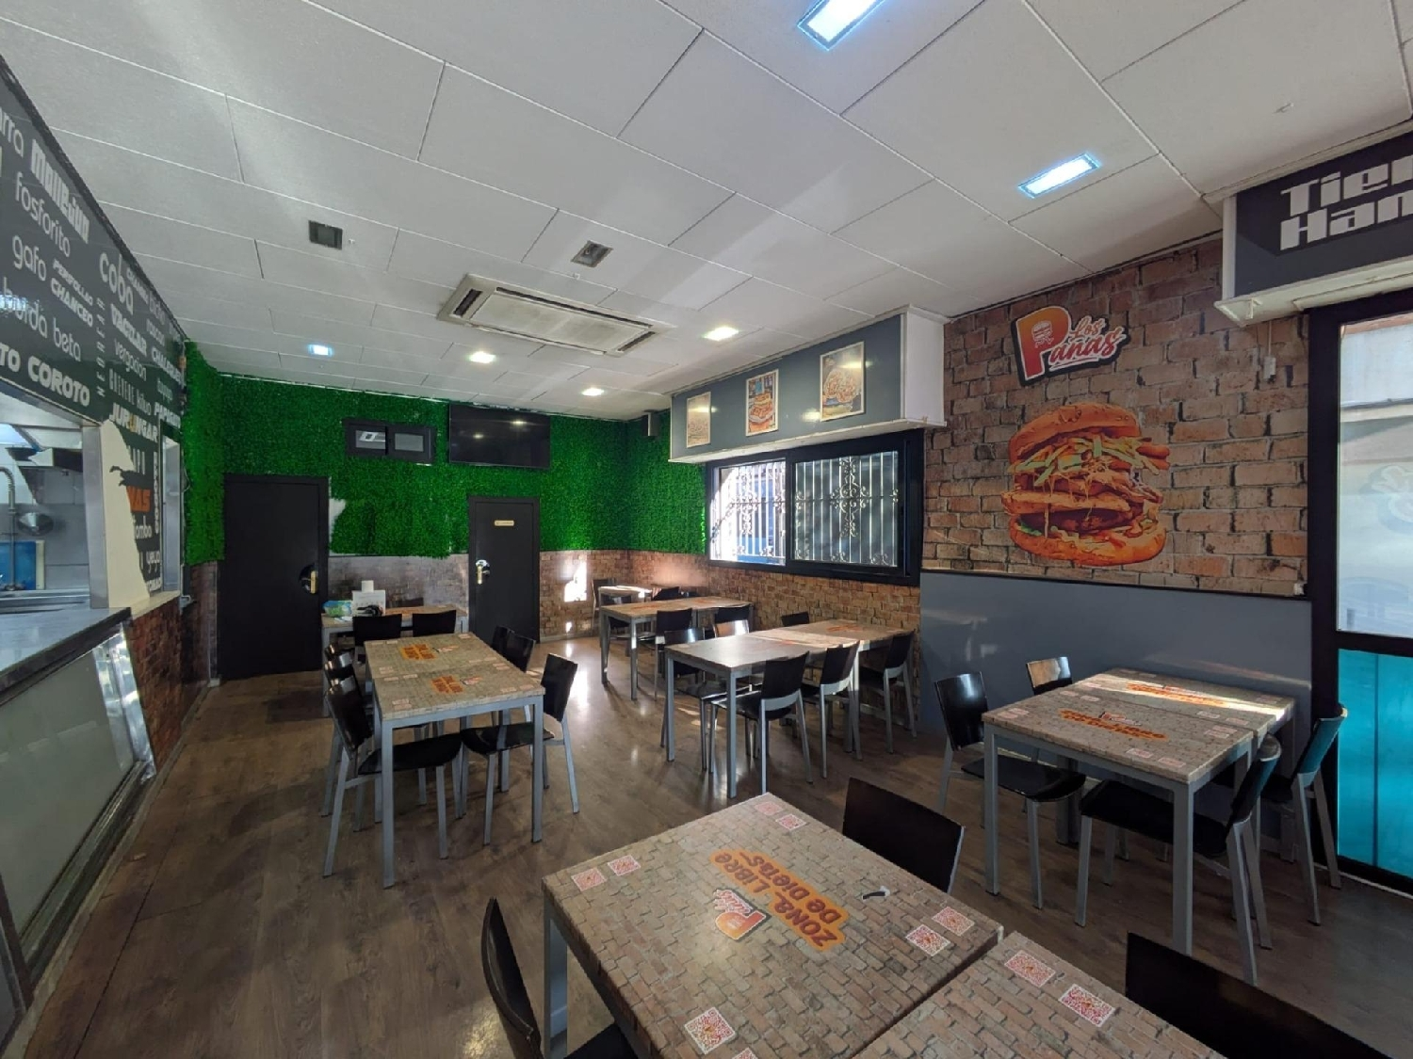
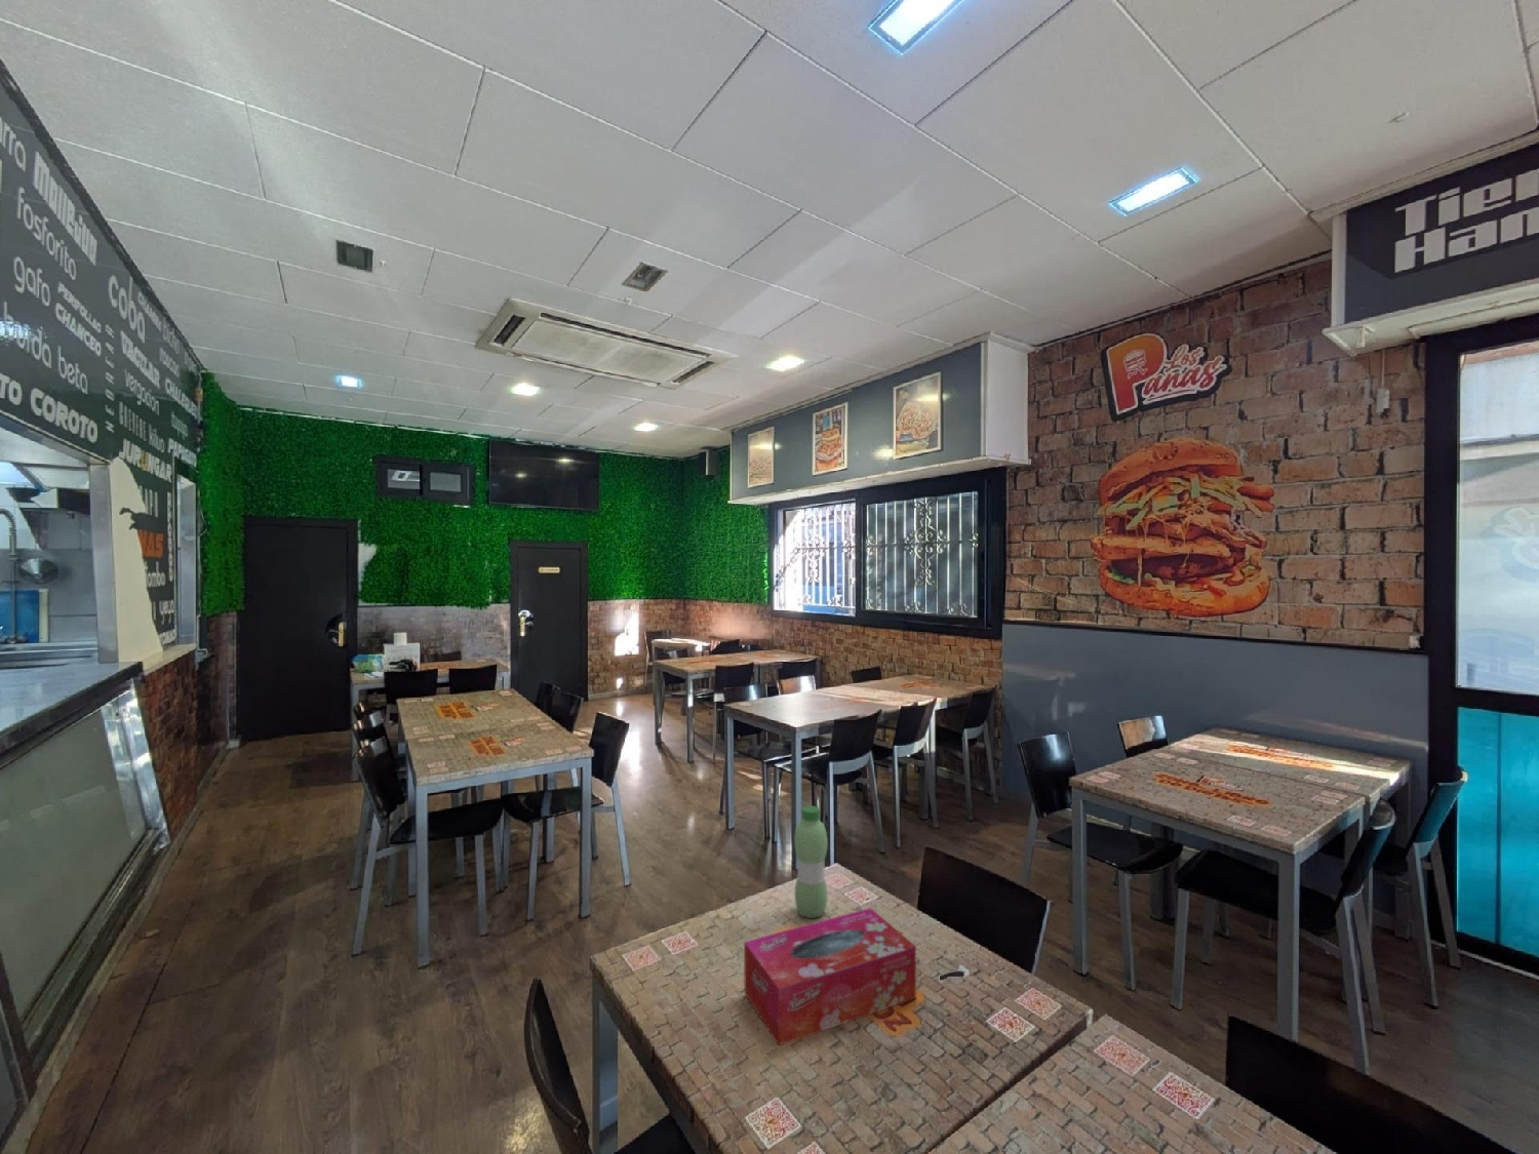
+ water bottle (811, 859)
+ tissue box (829, 970)
